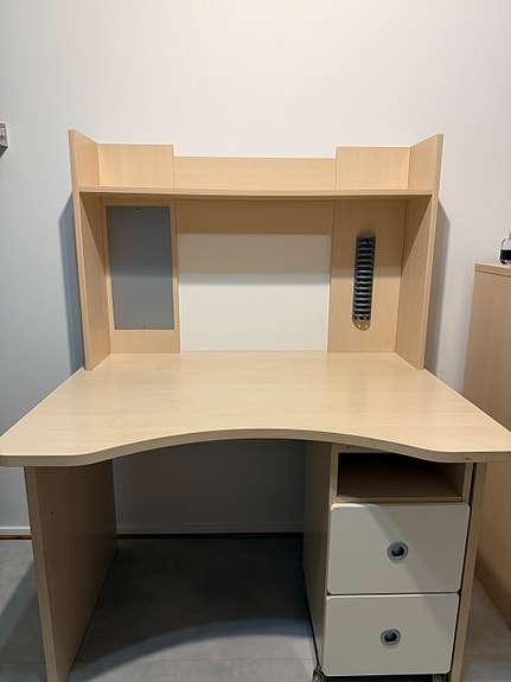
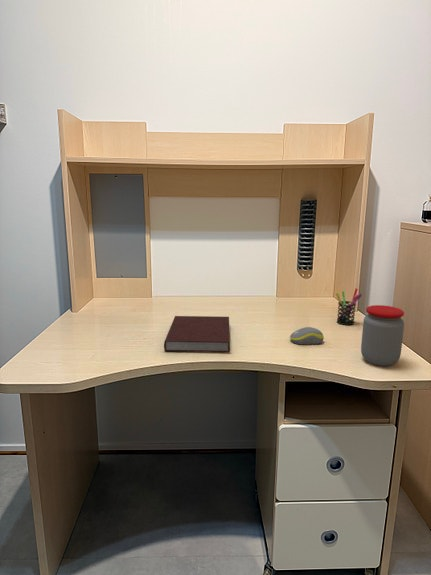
+ pen holder (346, 305)
+ jar (382, 335)
+ computer mouse (306, 334)
+ notebook (199, 332)
